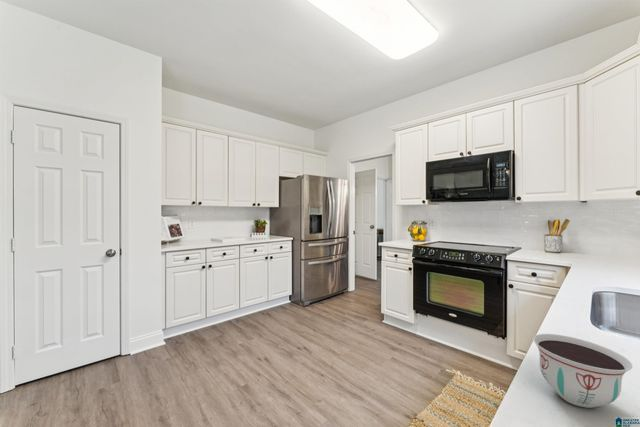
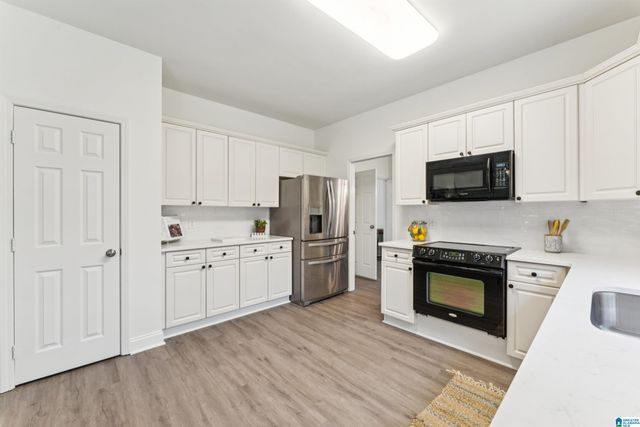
- bowl (578, 373)
